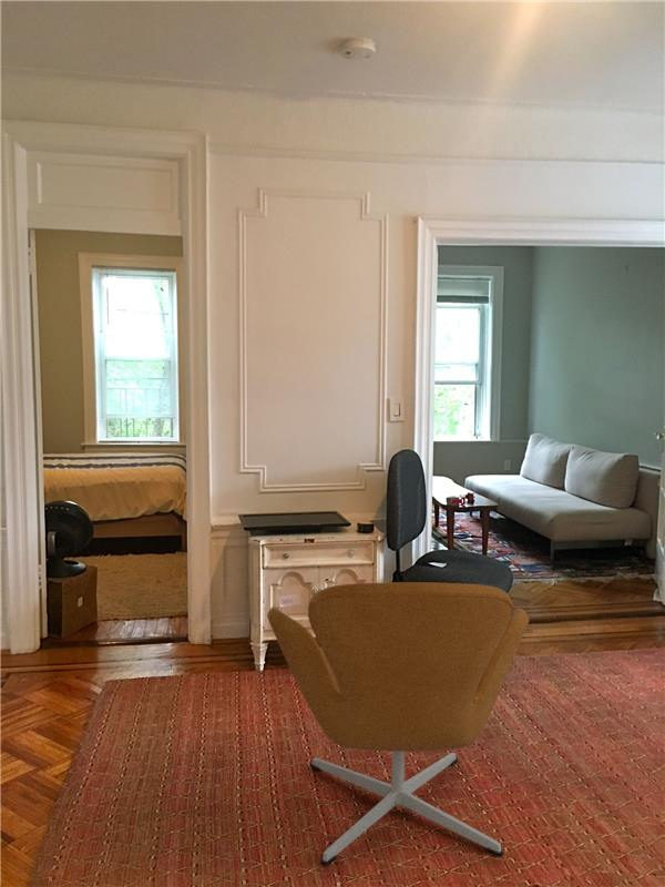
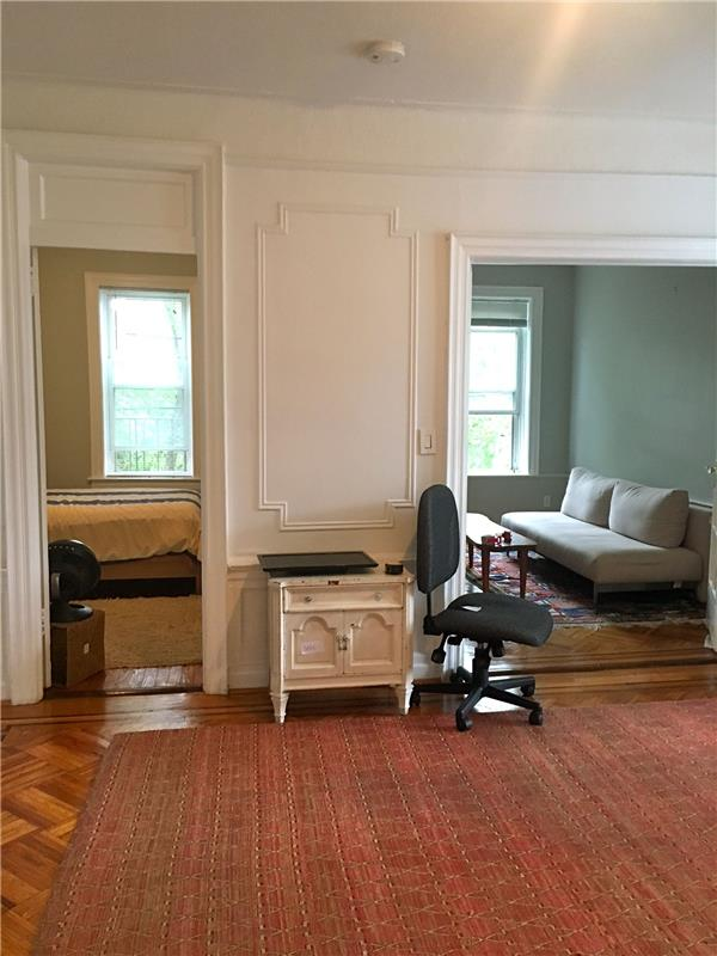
- armchair (401, 682)
